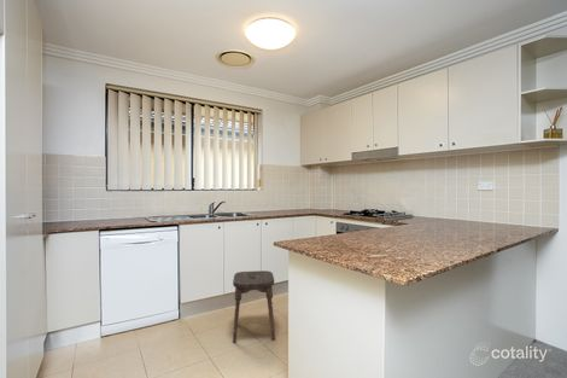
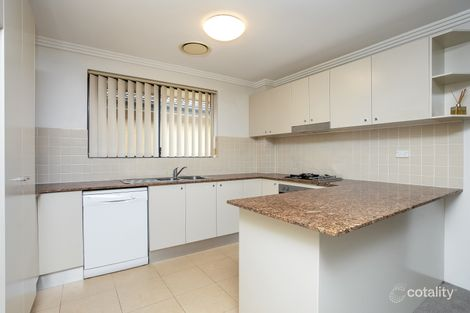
- stool (240, 300)
